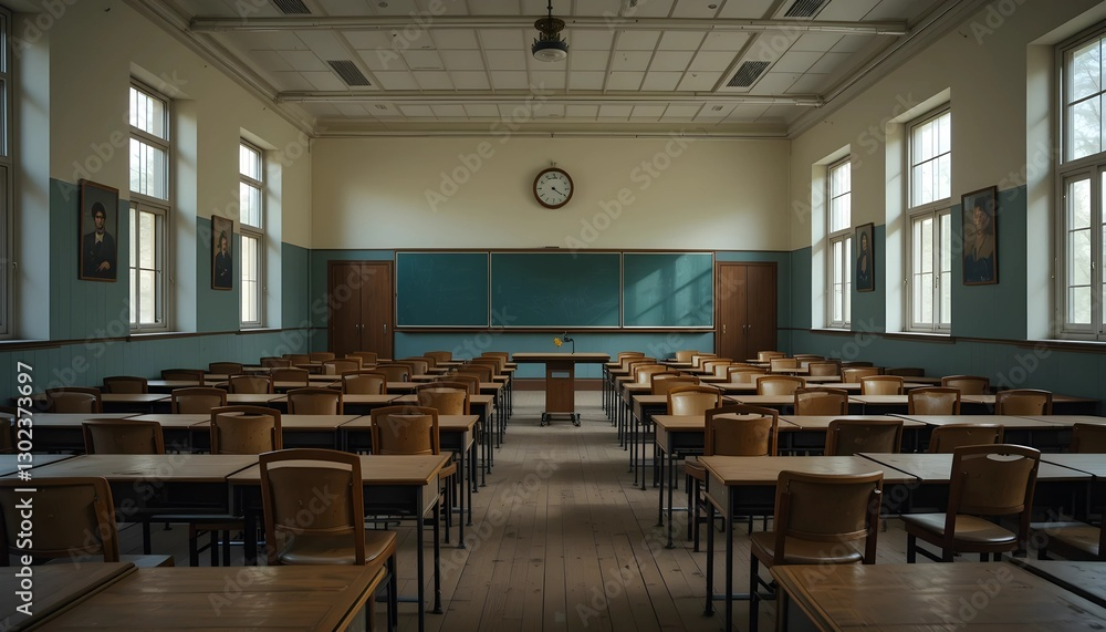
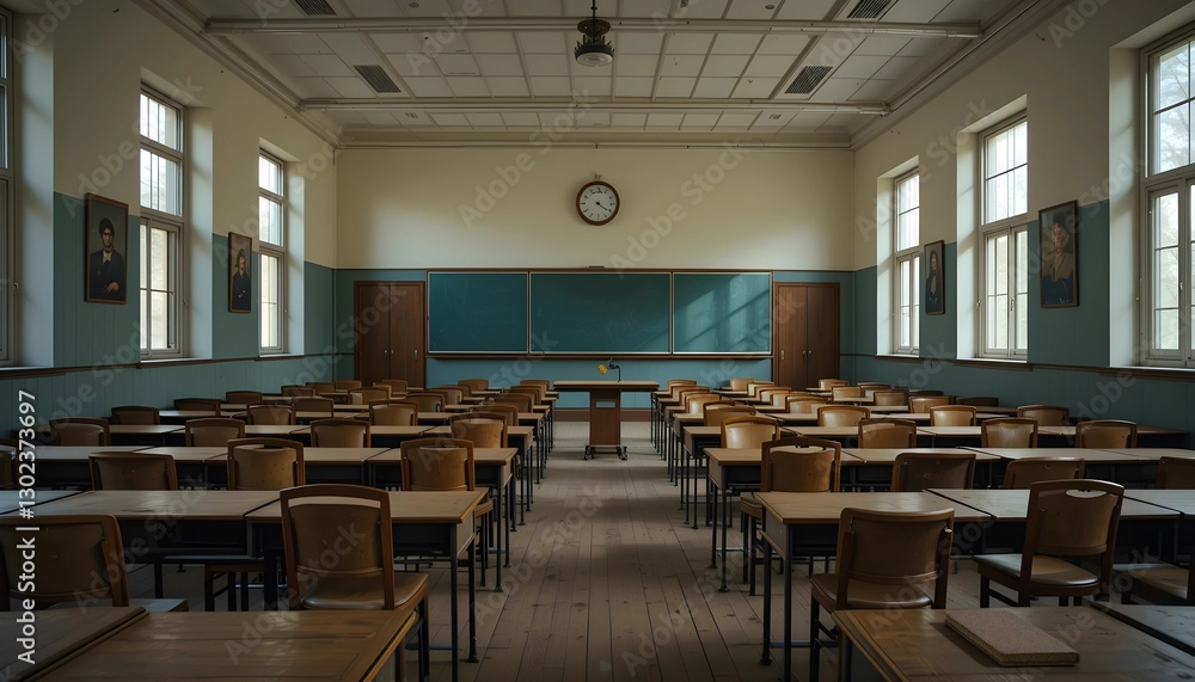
+ notebook (1006, 635)
